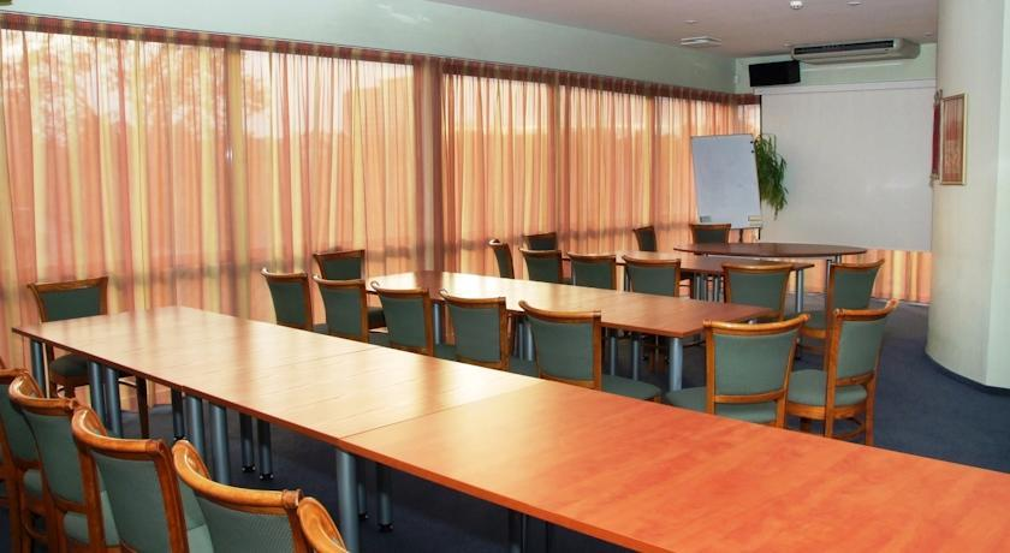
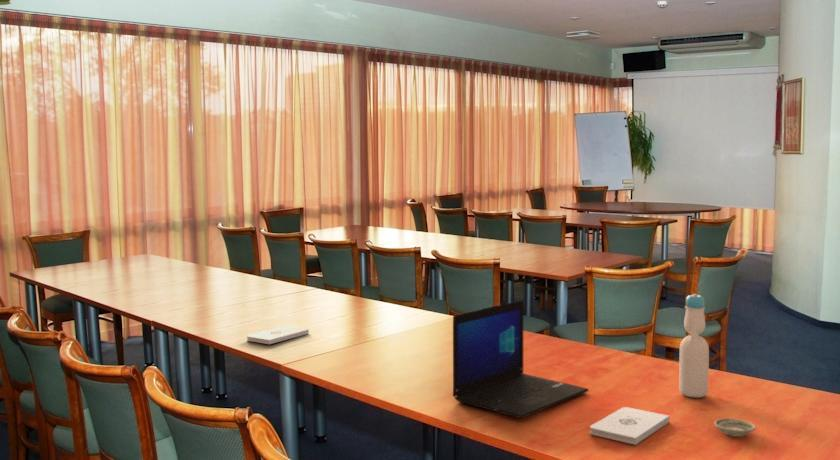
+ laptop (521, 354)
+ notepad (629, 424)
+ notepad (277, 334)
+ saucer (734, 428)
+ bottle (694, 344)
